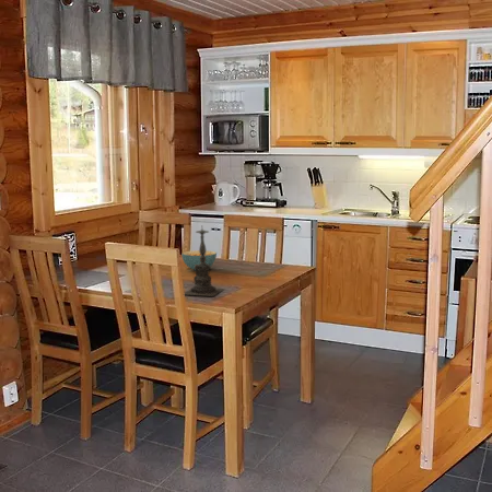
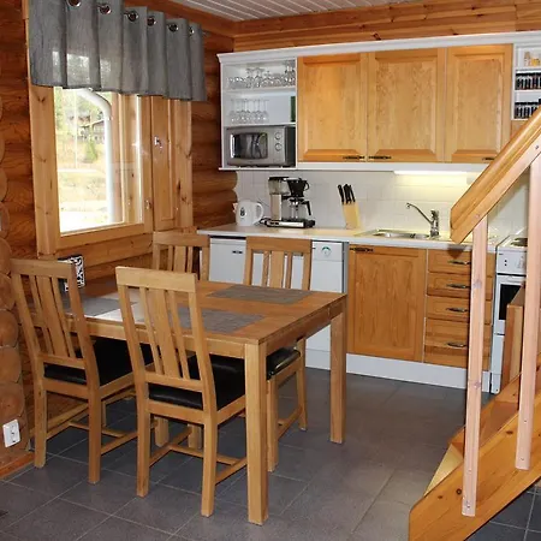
- candle holder (203, 256)
- cereal bowl (199, 261)
